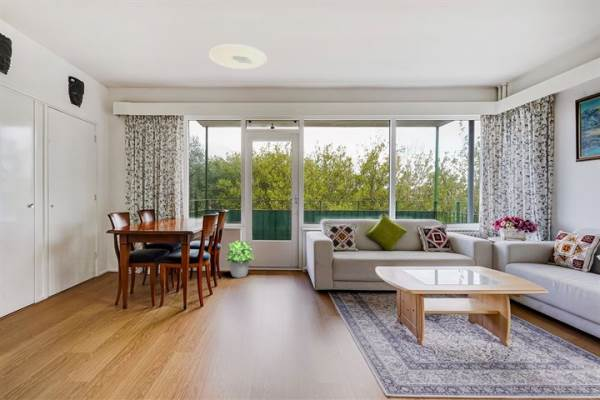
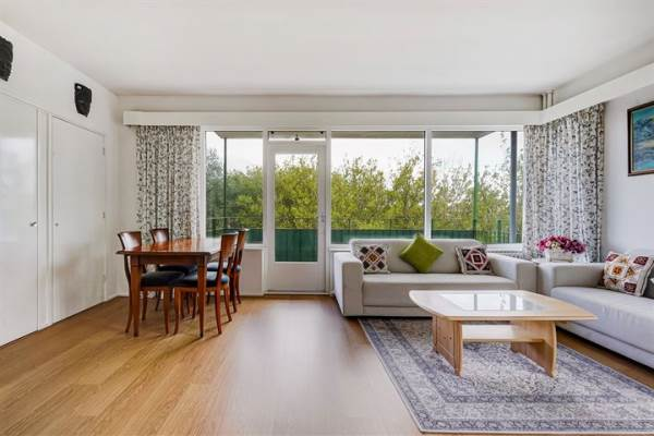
- potted plant (239, 258)
- ceiling light (238, 55)
